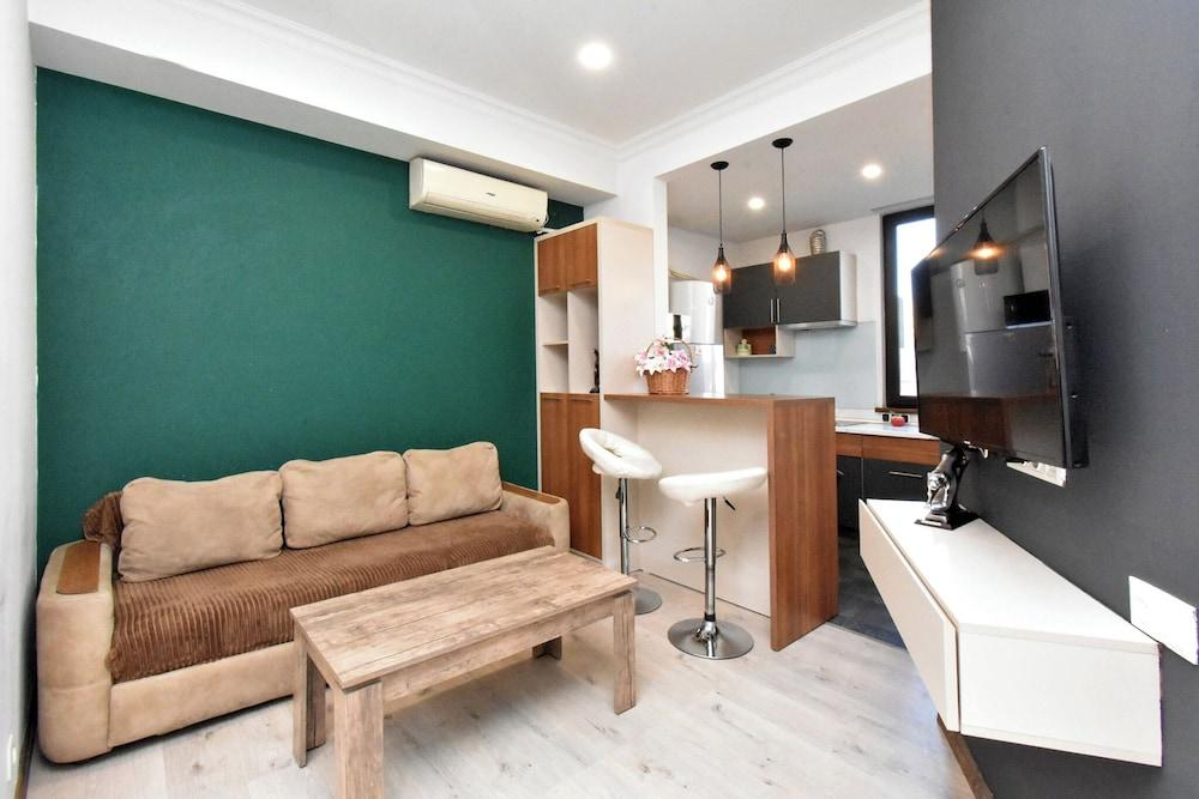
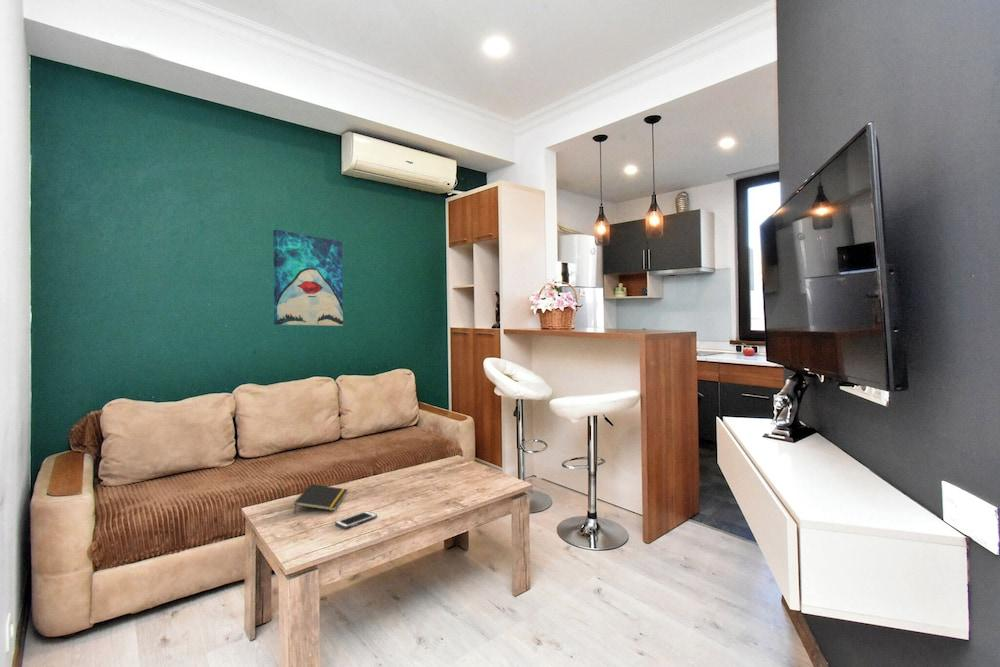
+ notepad (322, 496)
+ wall art (310, 280)
+ cell phone (356, 519)
